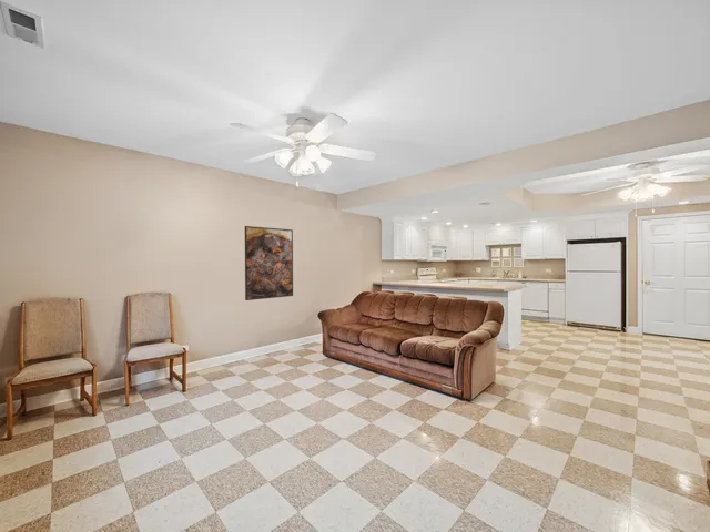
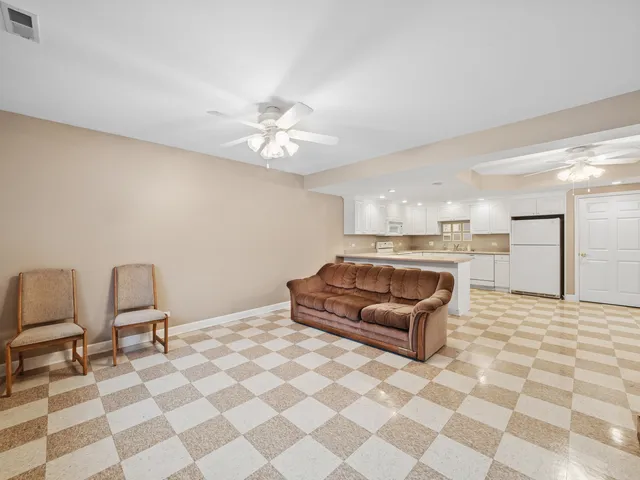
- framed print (270, 263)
